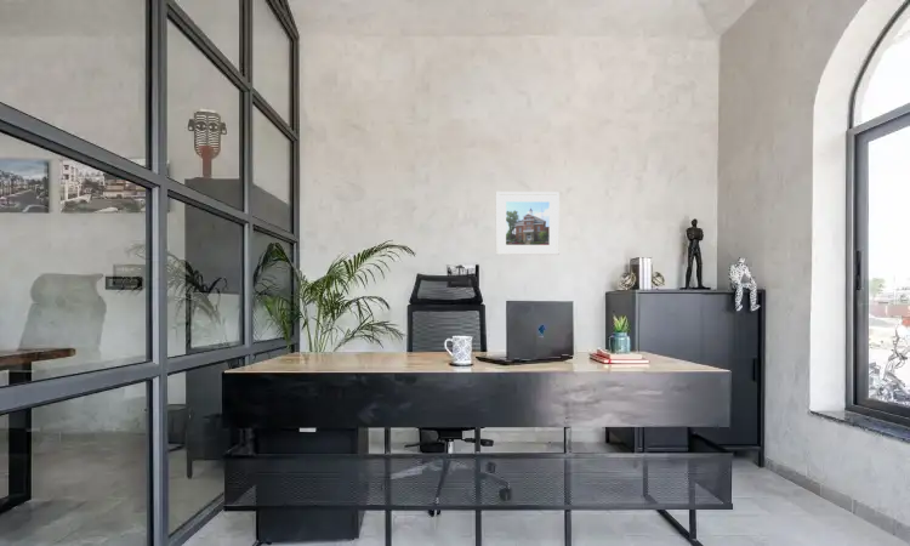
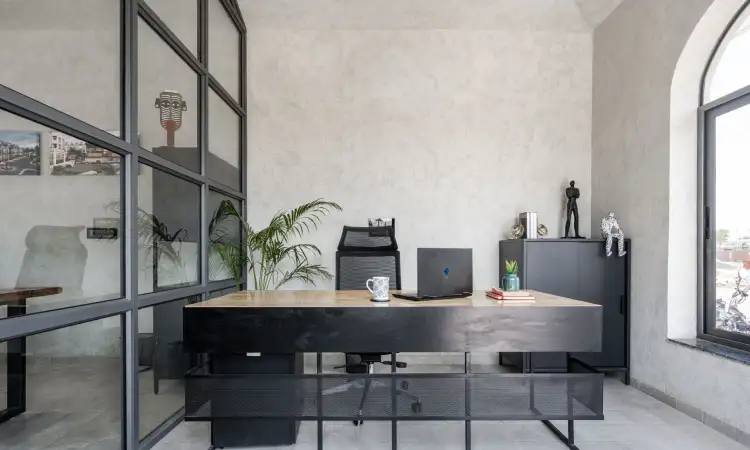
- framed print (527, 223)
